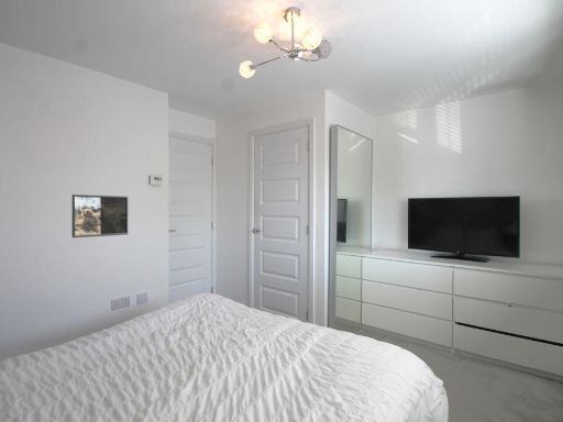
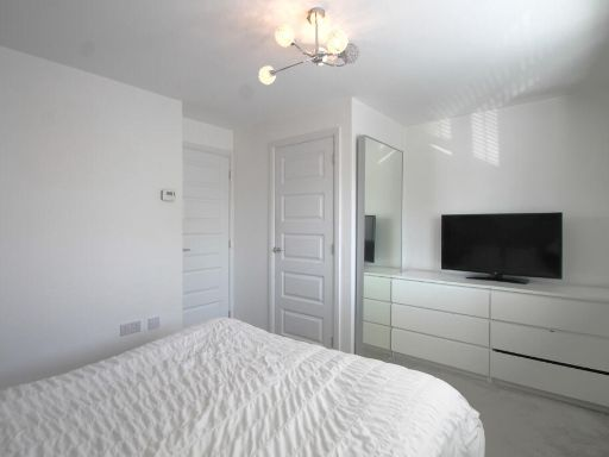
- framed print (101, 215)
